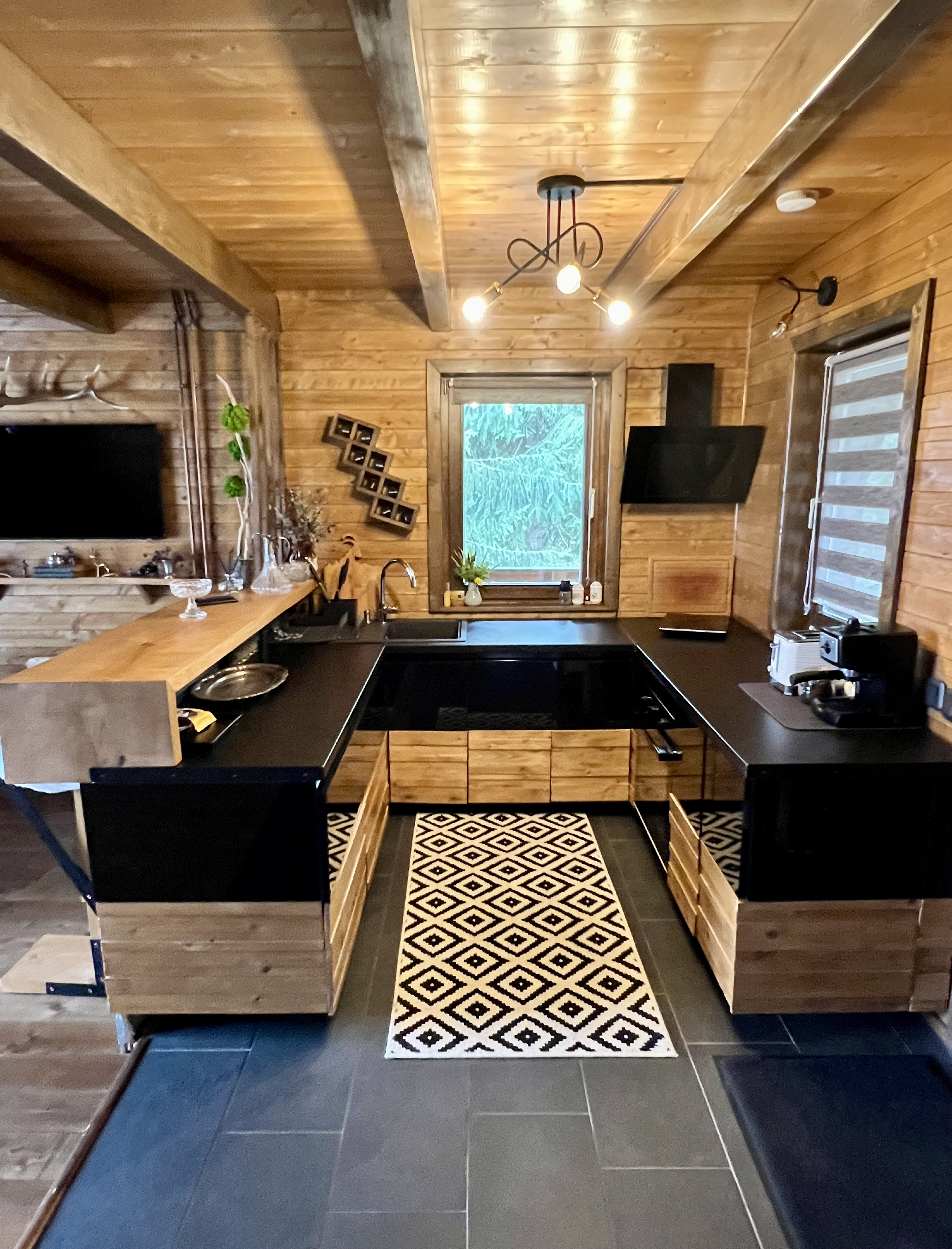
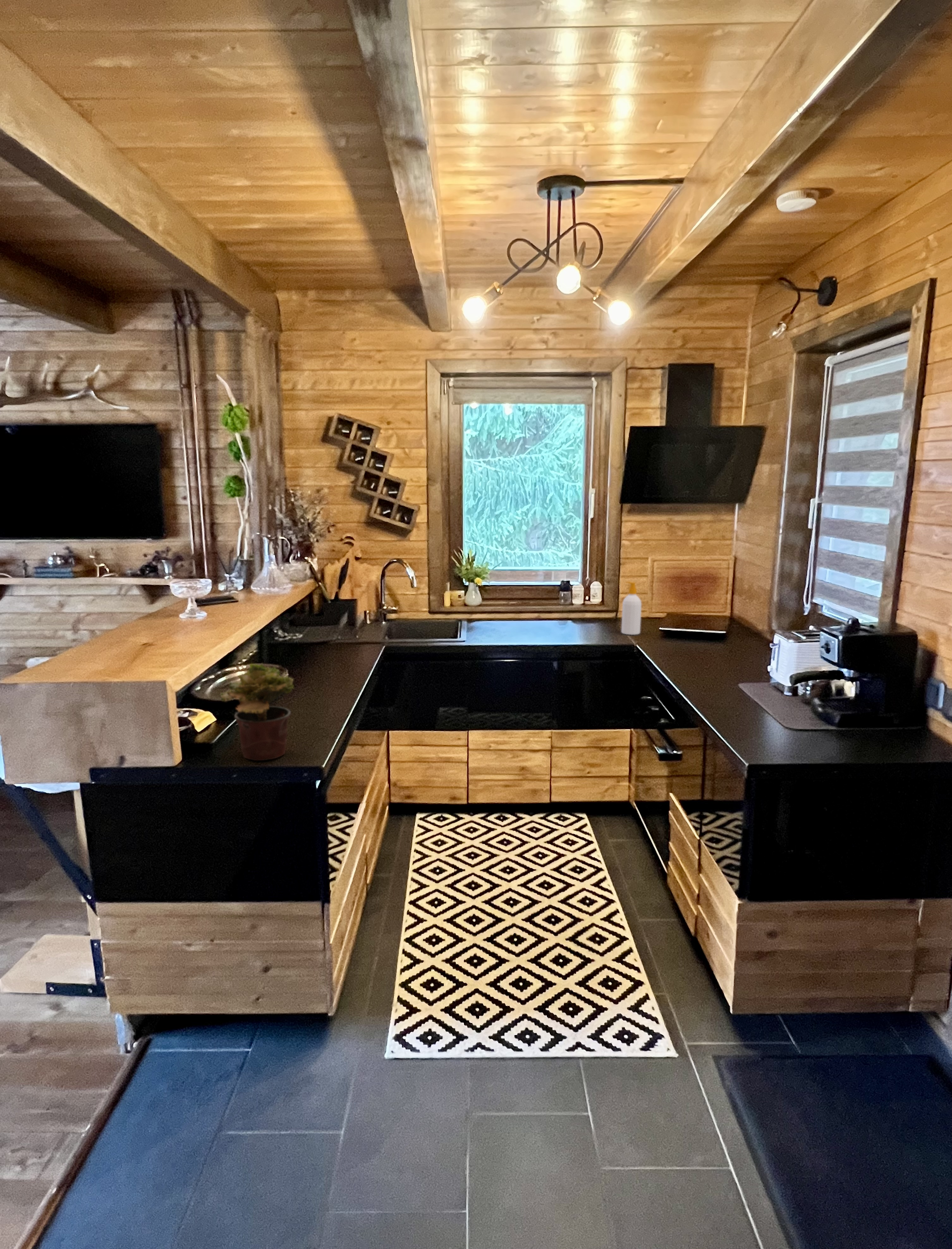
+ soap bottle (631, 608)
+ potted plant (258, 708)
